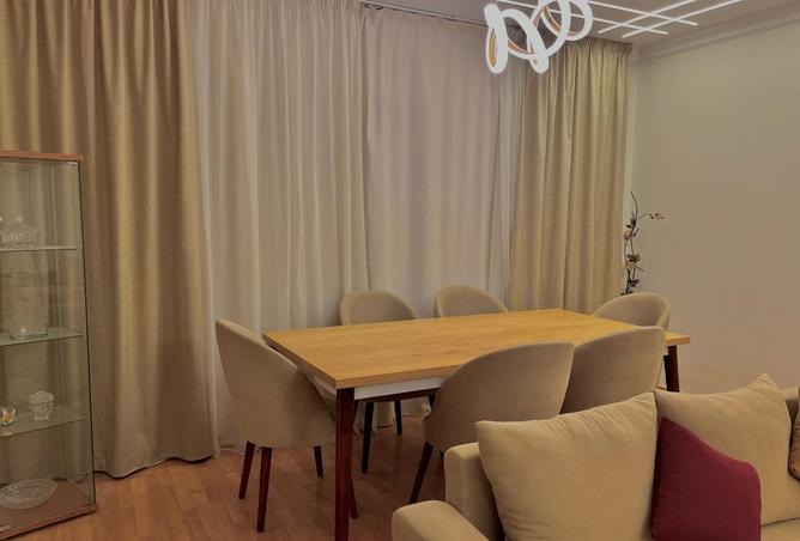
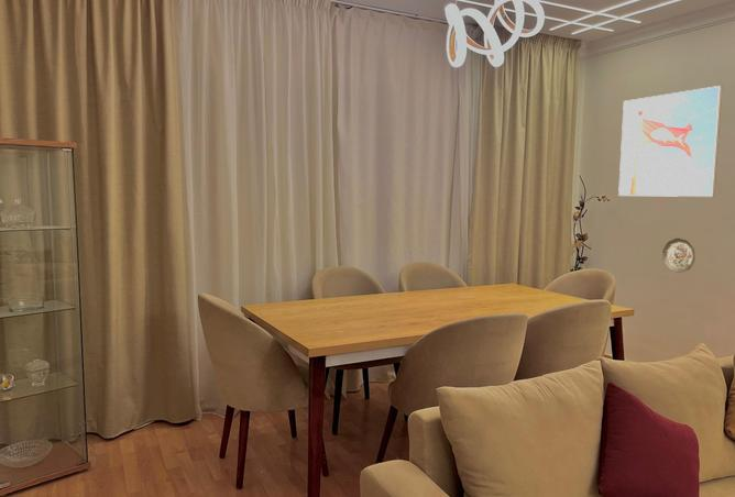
+ decorative plate (679, 255)
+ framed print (666, 145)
